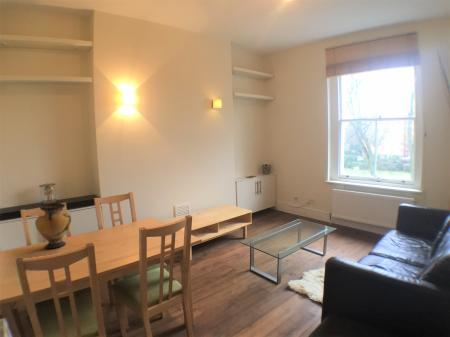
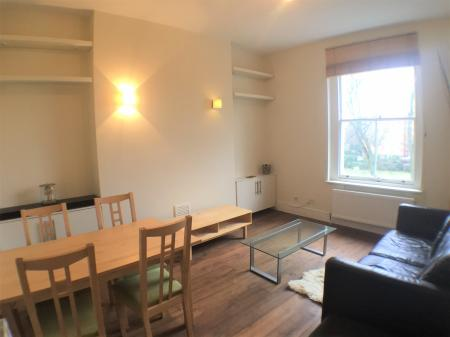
- vase (54, 225)
